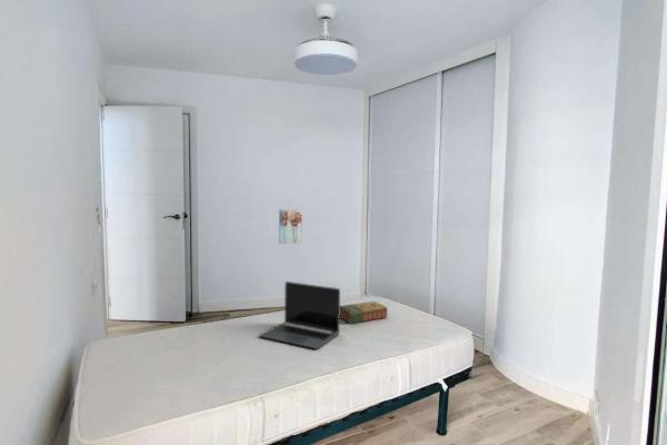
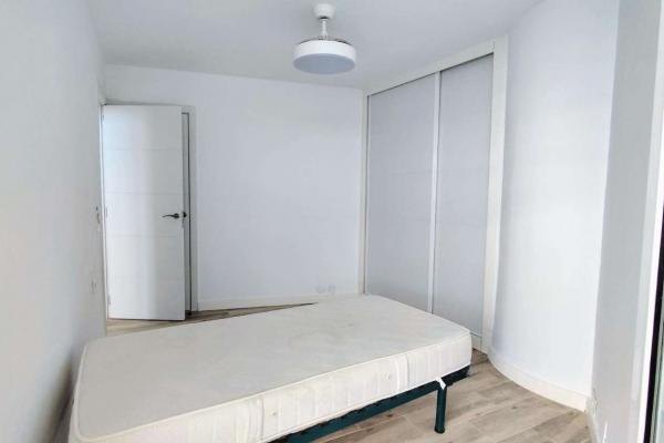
- laptop (299, 313)
- wall art (290, 226)
- book (362, 312)
